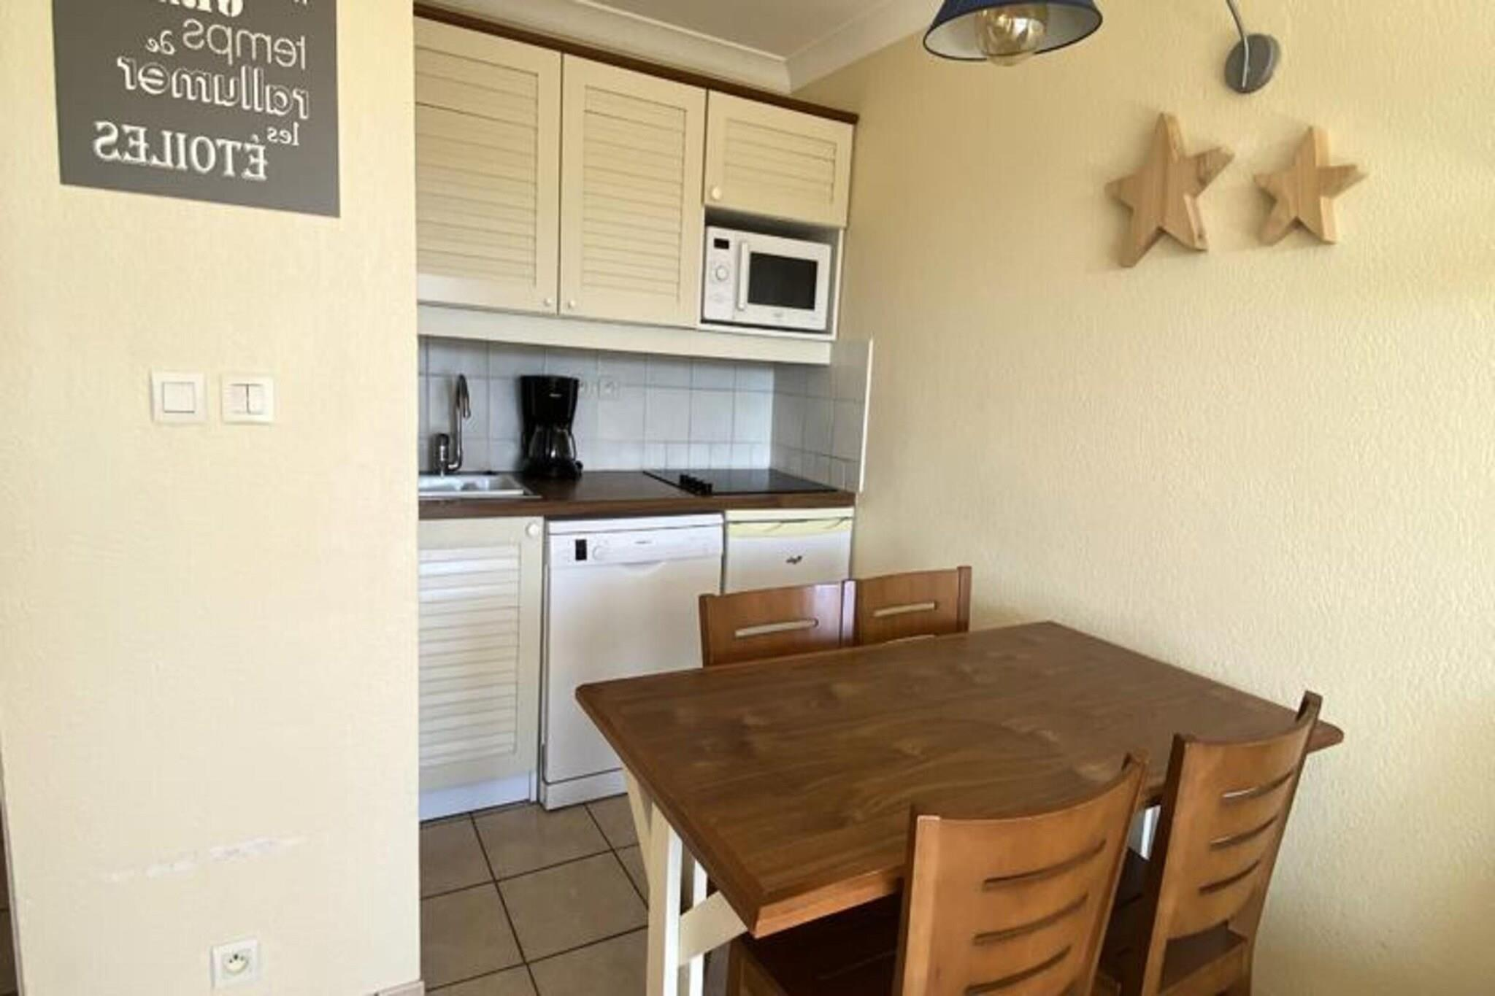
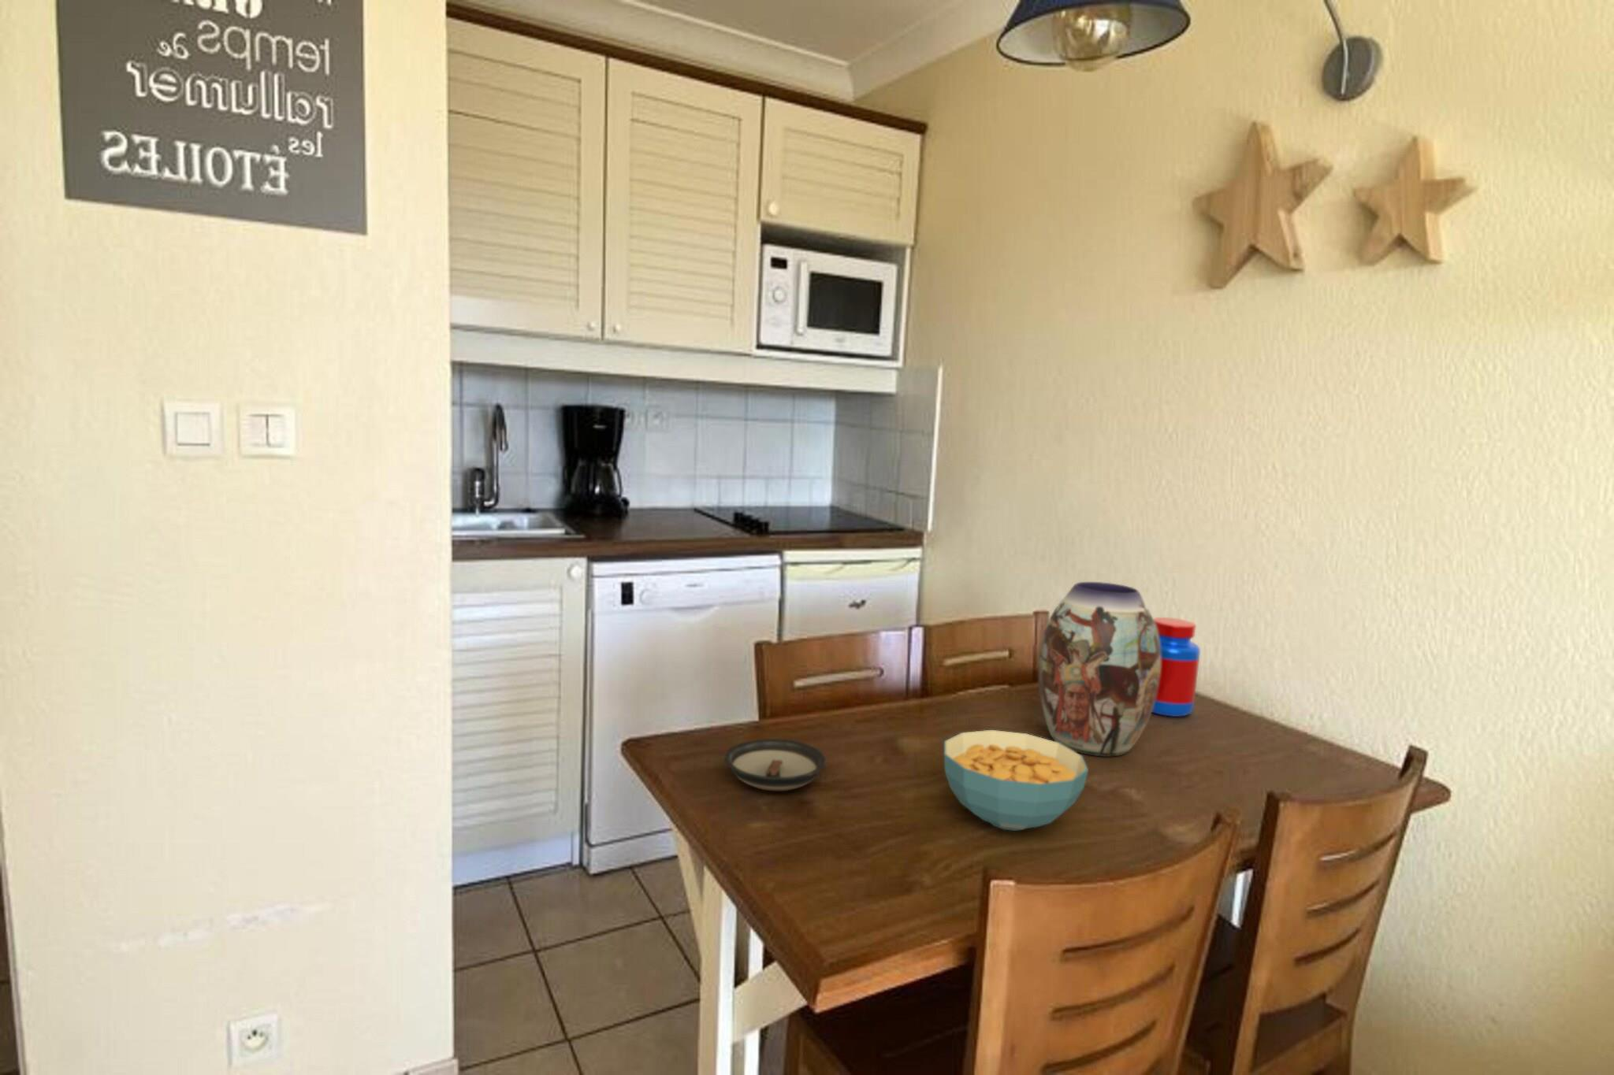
+ saucer (775, 769)
+ vase (1098, 666)
+ jar (1169, 666)
+ cereal bowl (1010, 787)
